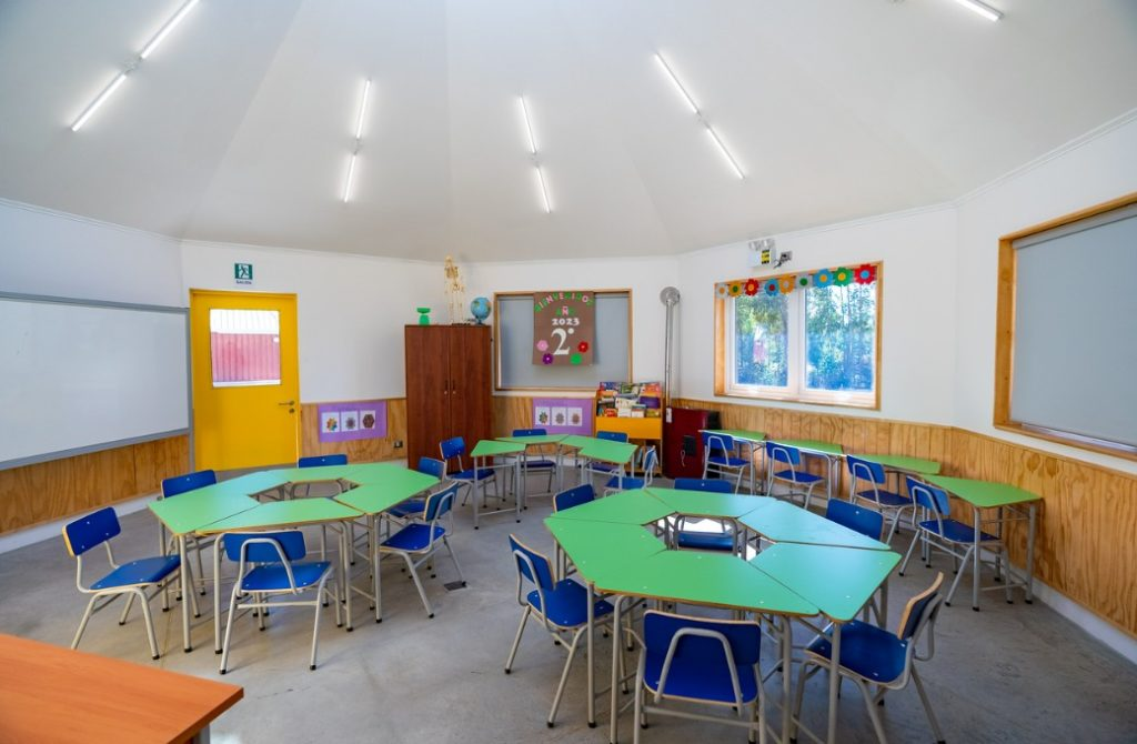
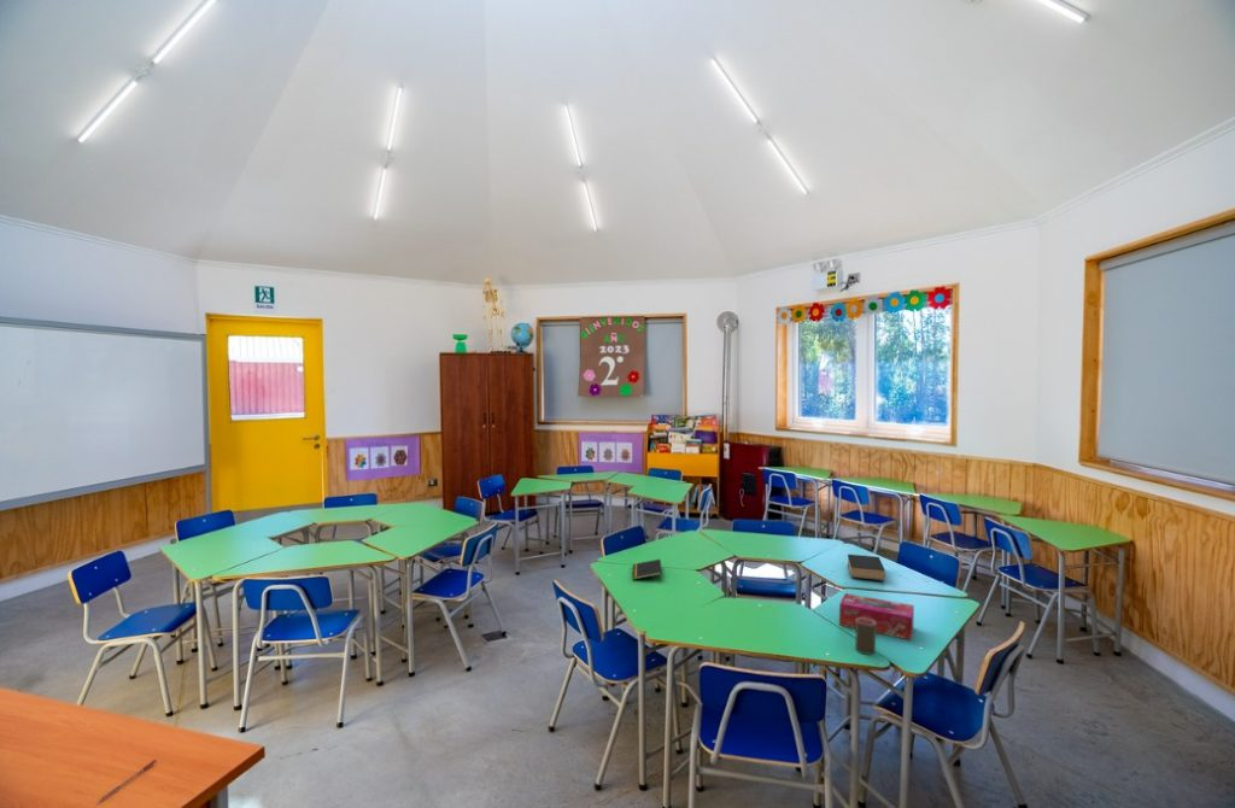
+ book (865, 567)
+ cup (865, 636)
+ pen (128, 779)
+ tissue box (876, 615)
+ notepad (646, 568)
